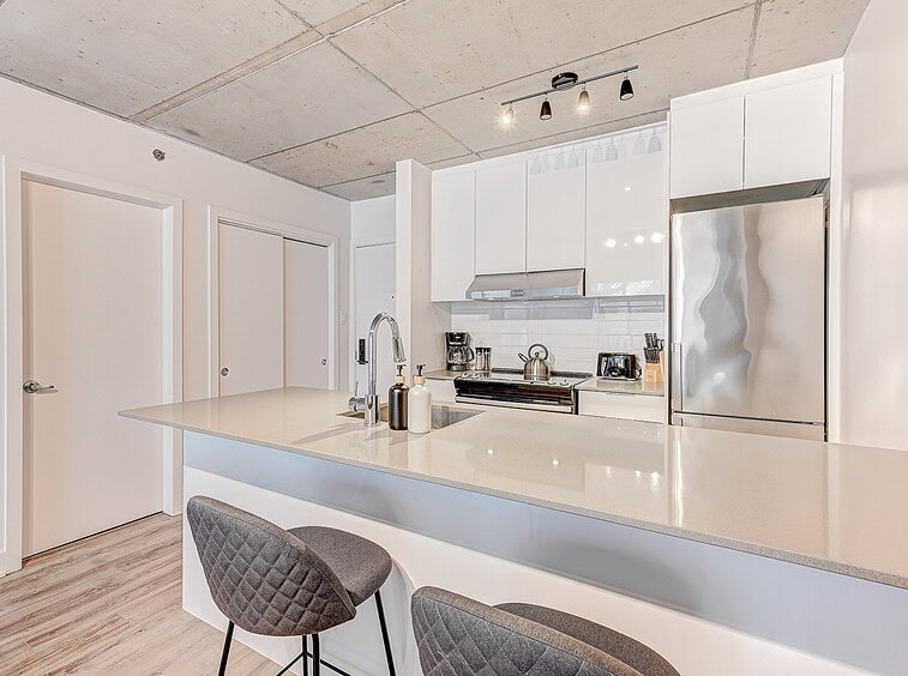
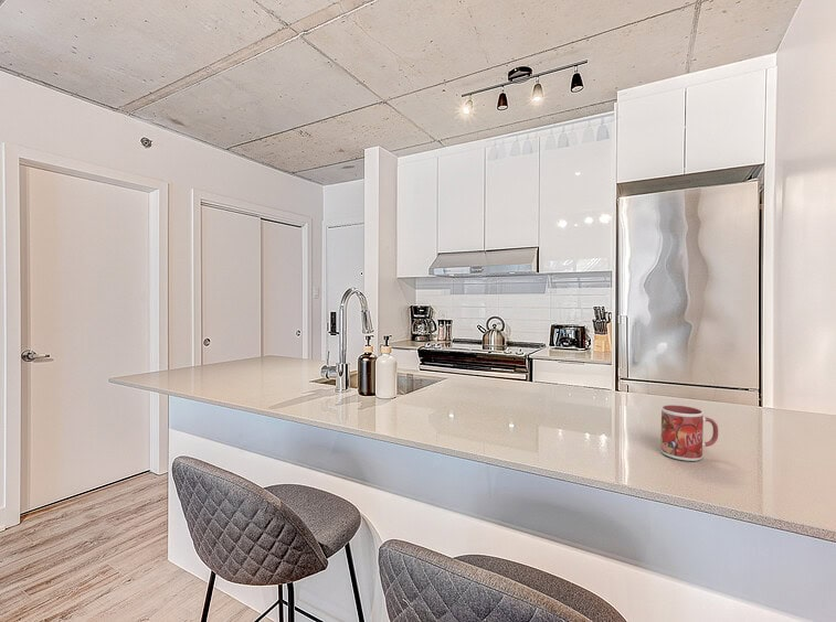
+ mug (690, 432)
